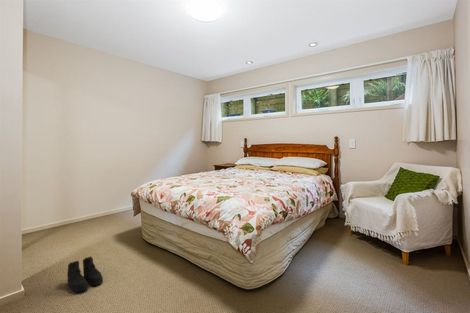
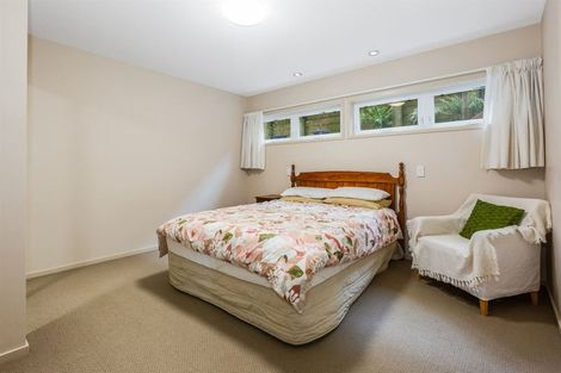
- boots (84, 271)
